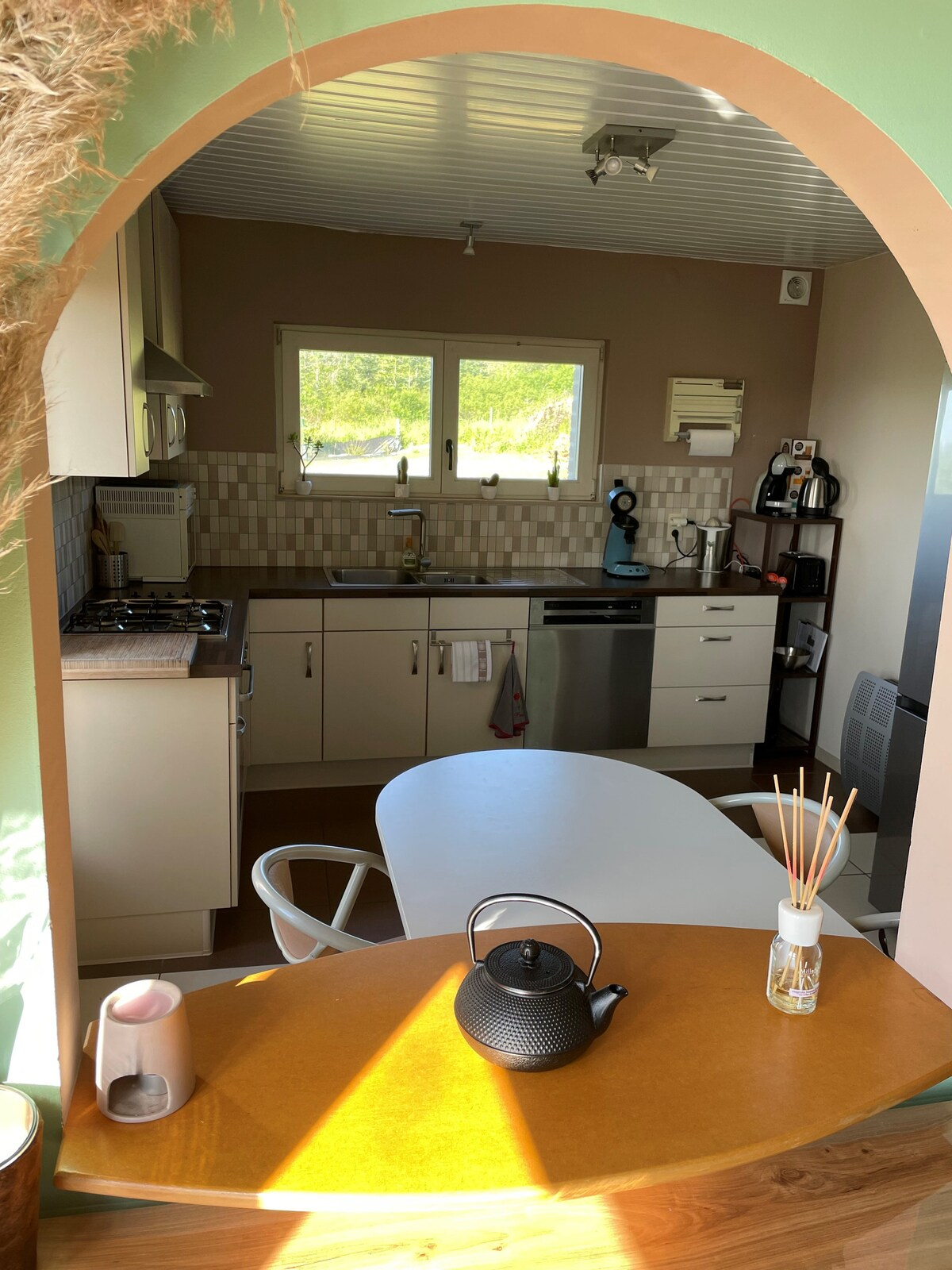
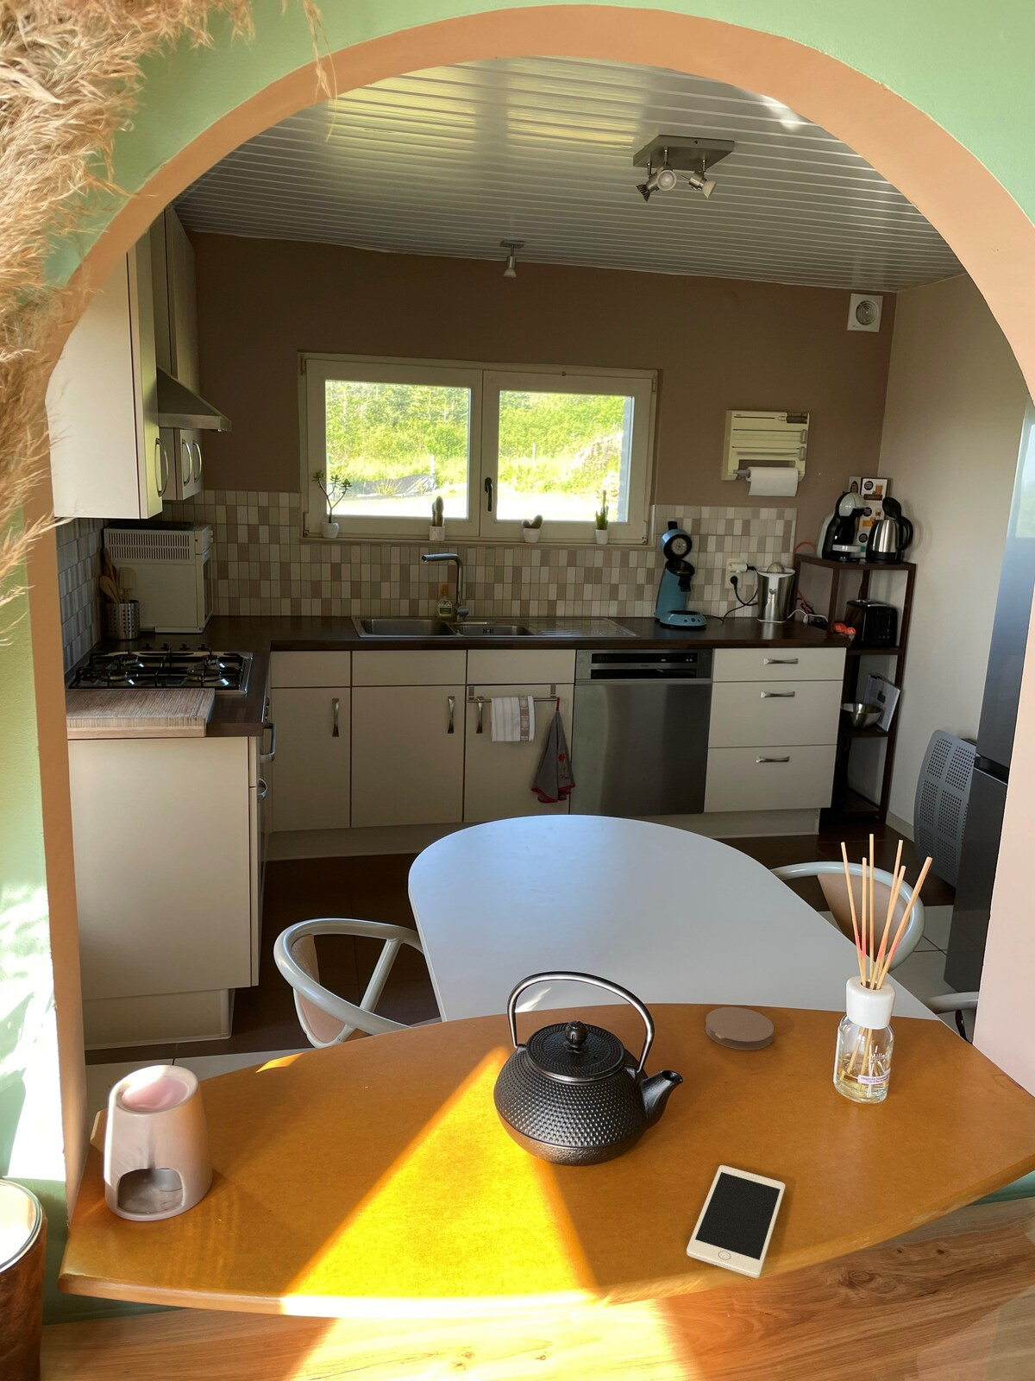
+ coaster (739, 1028)
+ cell phone (737, 1217)
